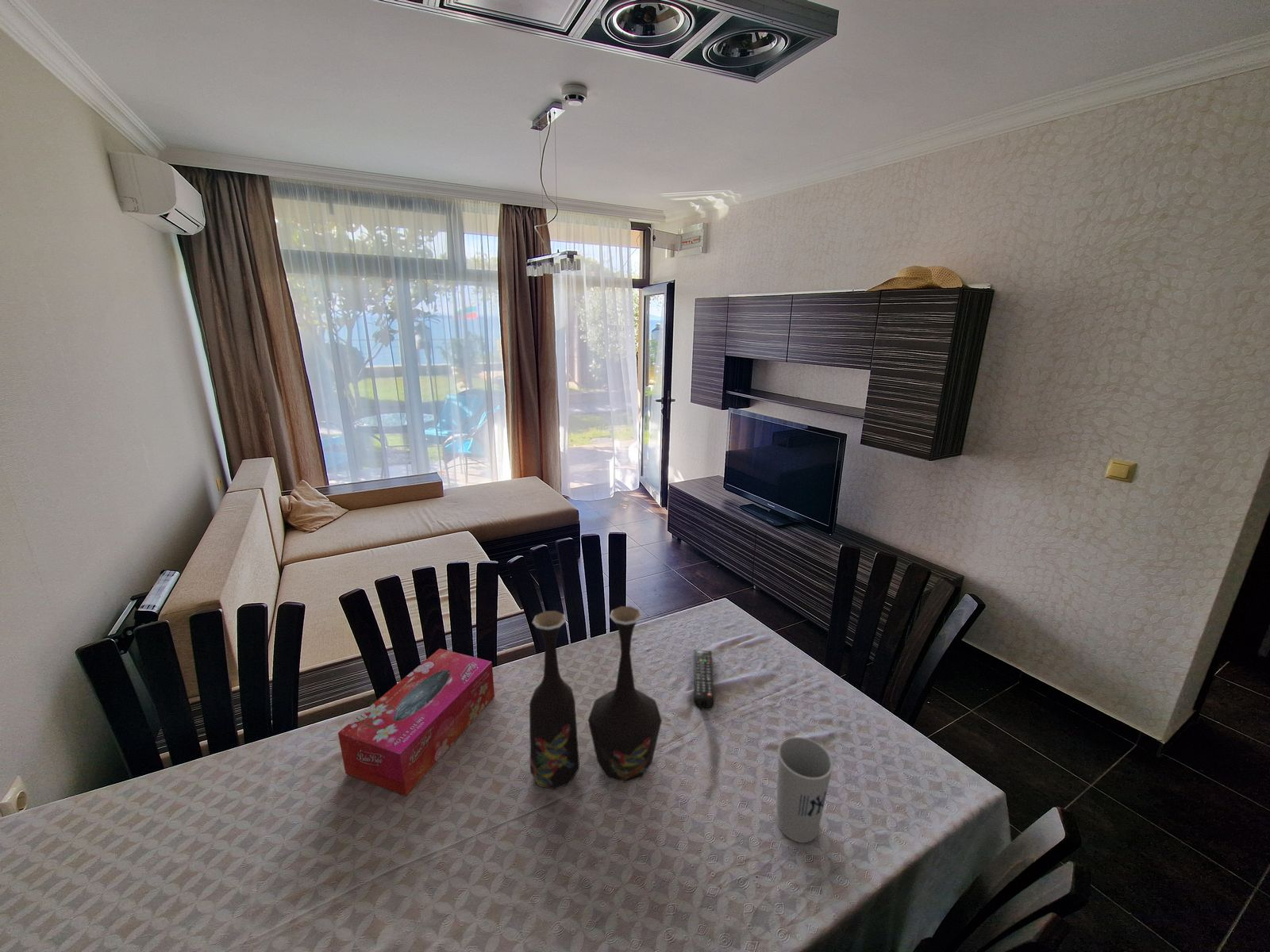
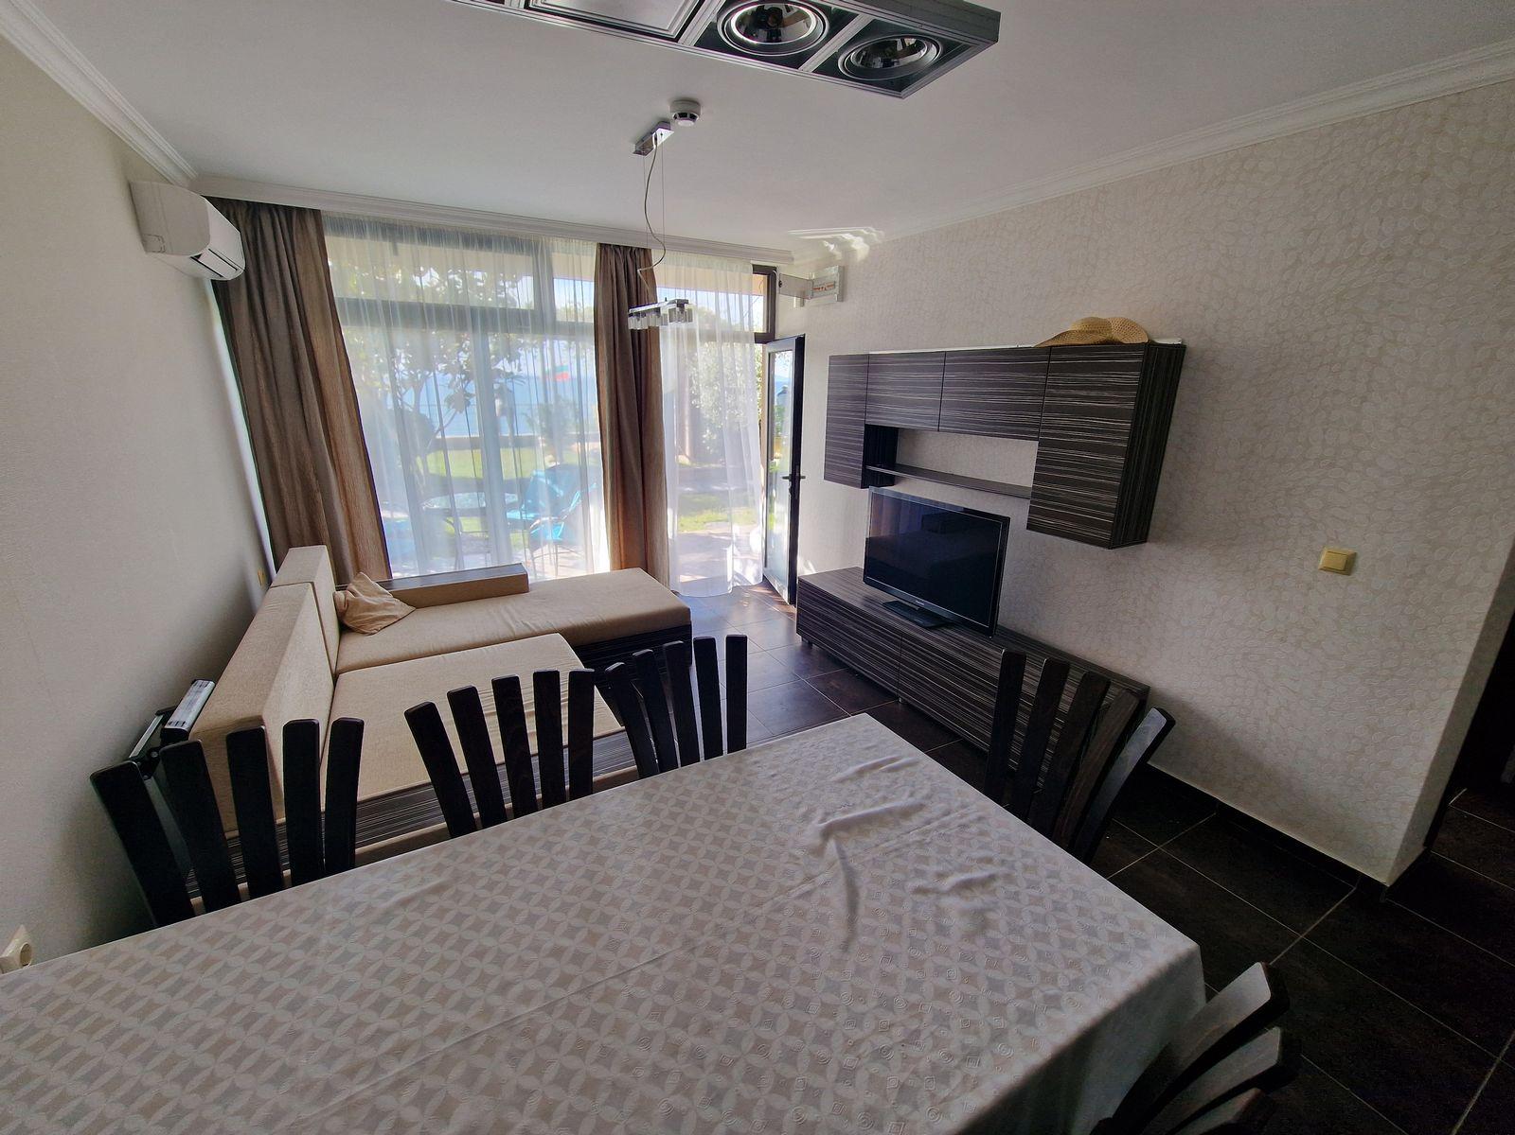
- vase (596, 699)
- cup (800, 790)
- remote control (702, 675)
- tissue box (425, 712)
